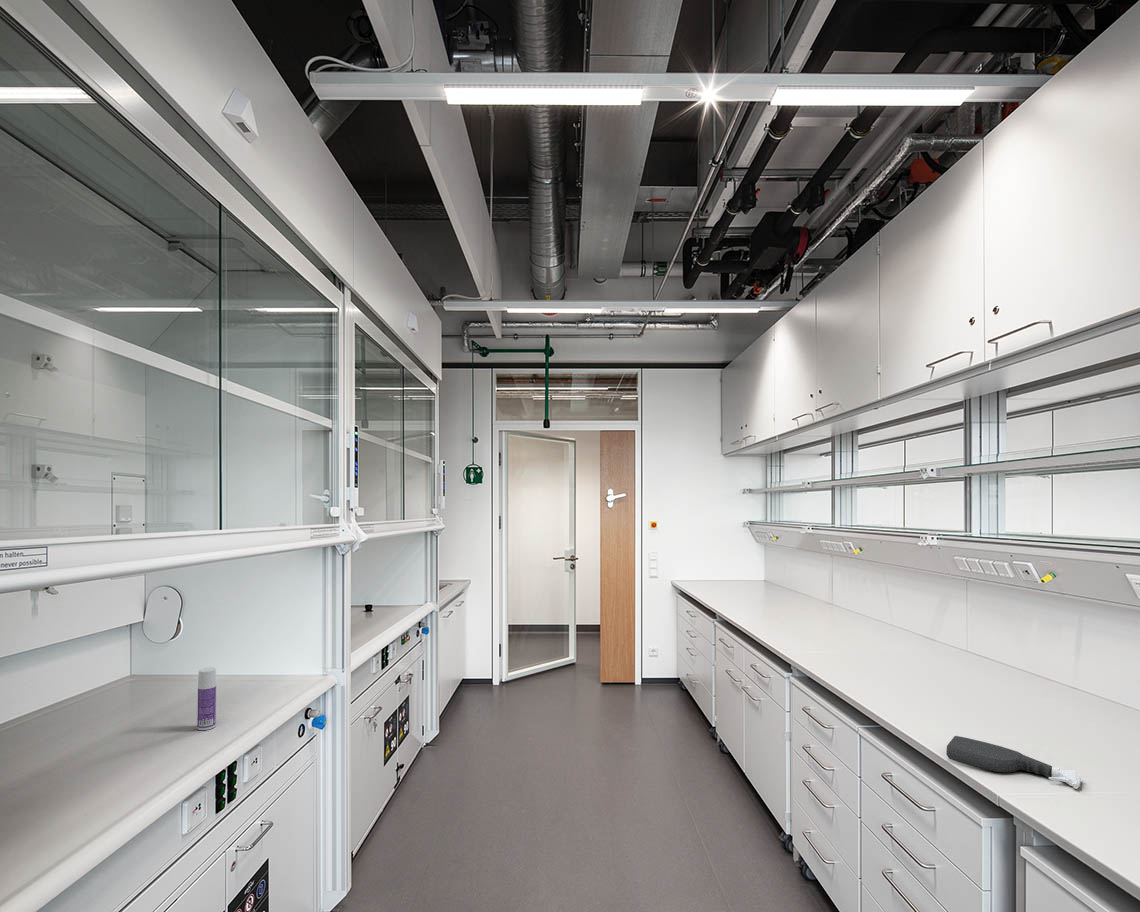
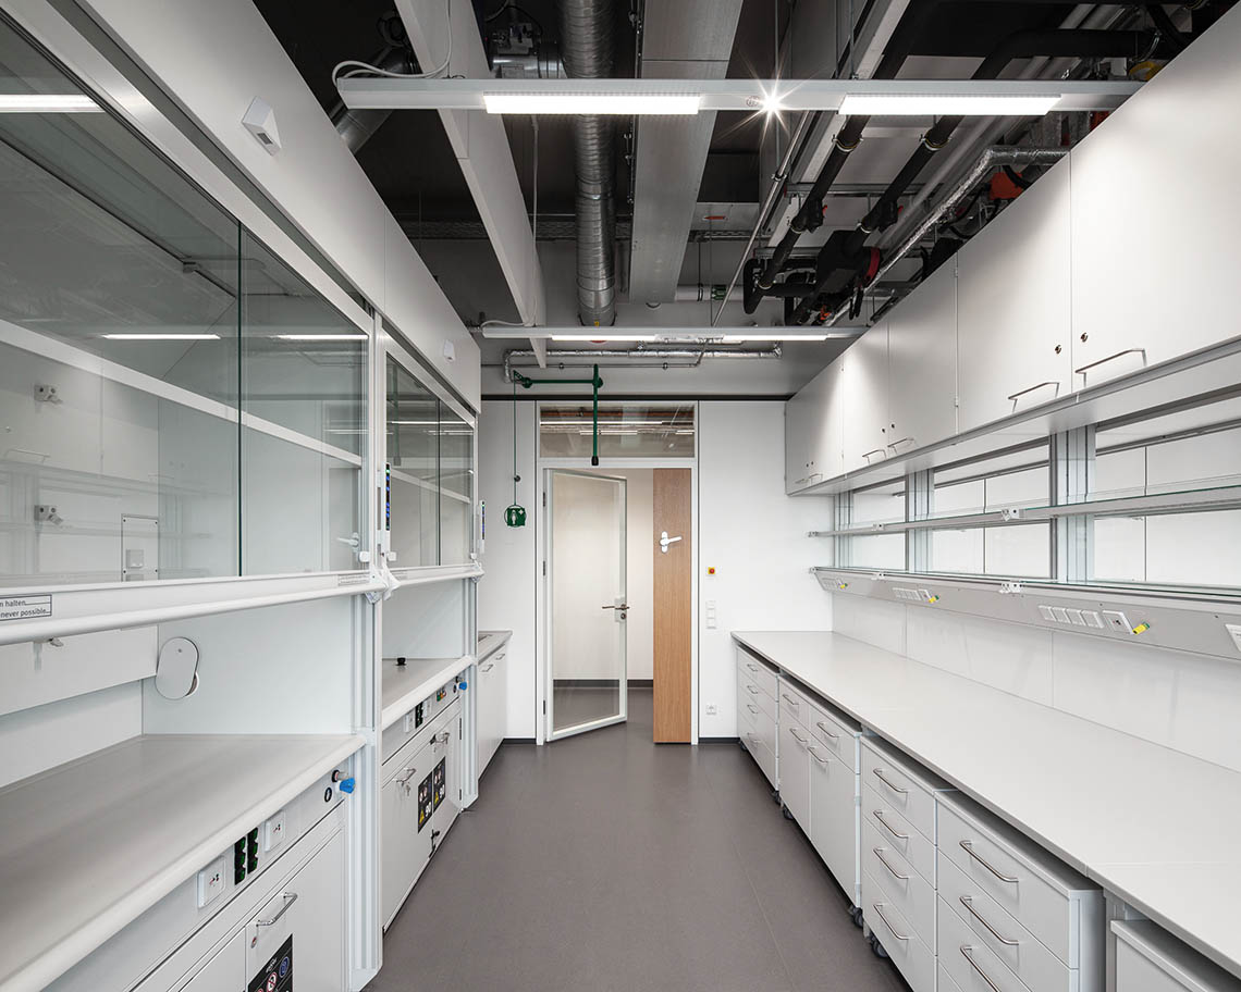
- spray bottle (1011, 761)
- bottle (206, 698)
